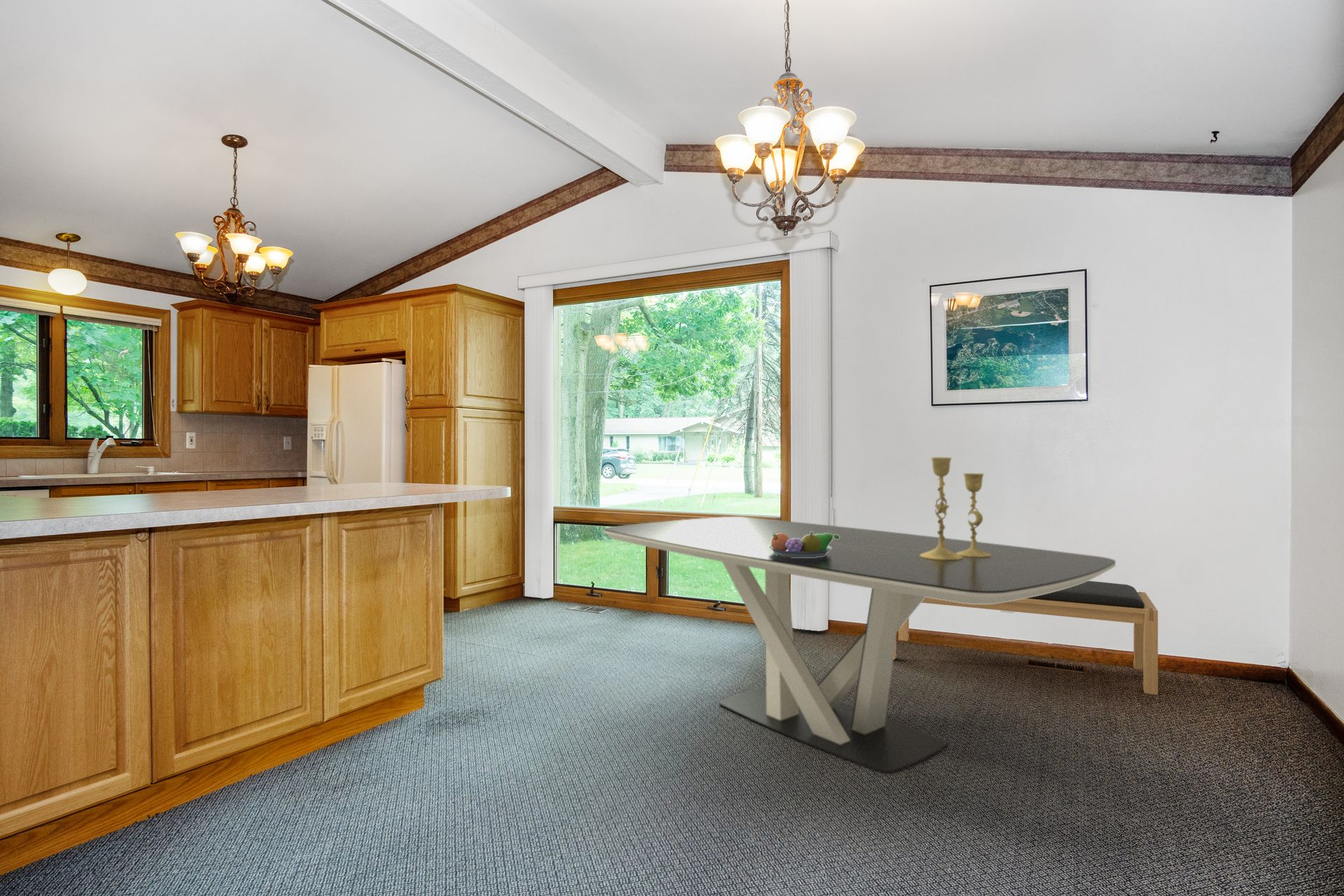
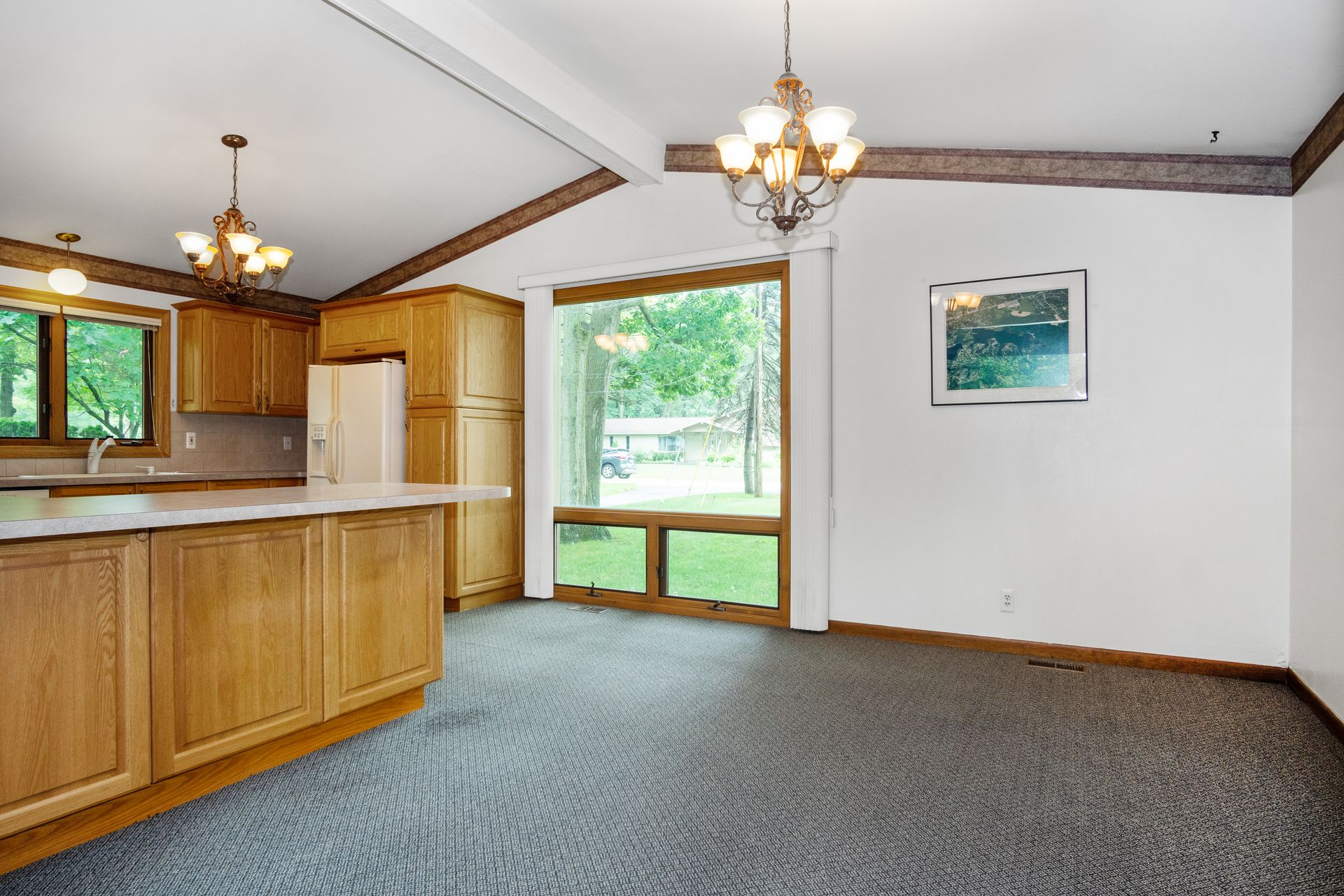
- fruit bowl (802, 540)
- candlestick (948, 505)
- dining table (792, 631)
- bench (1012, 611)
